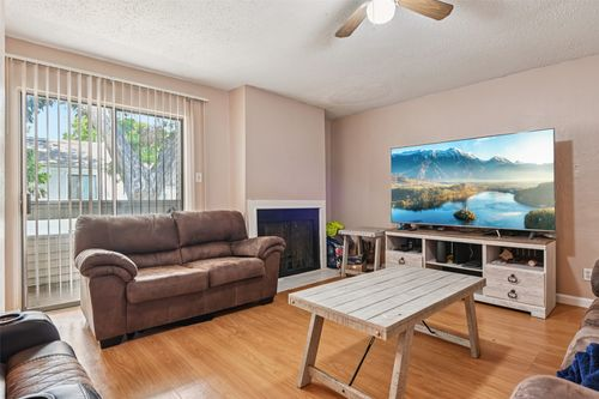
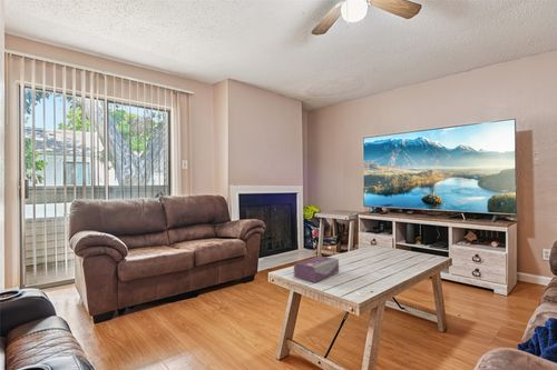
+ tissue box (316, 267)
